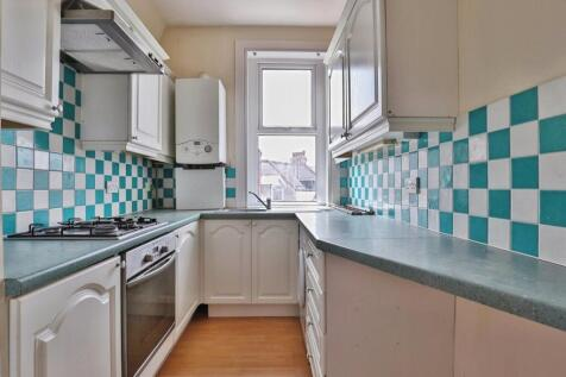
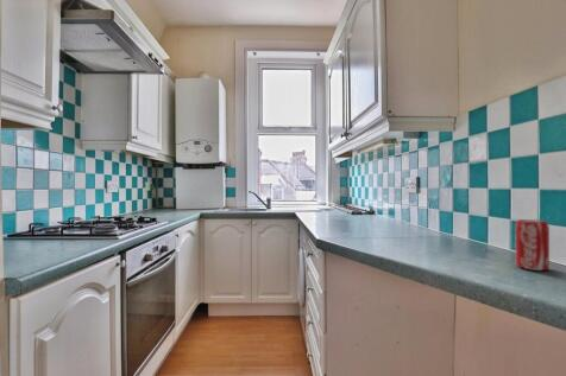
+ beverage can (532, 243)
